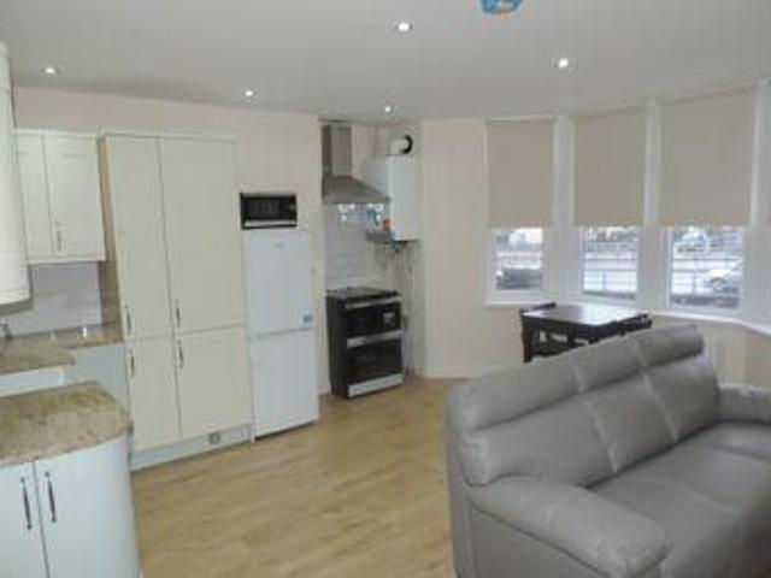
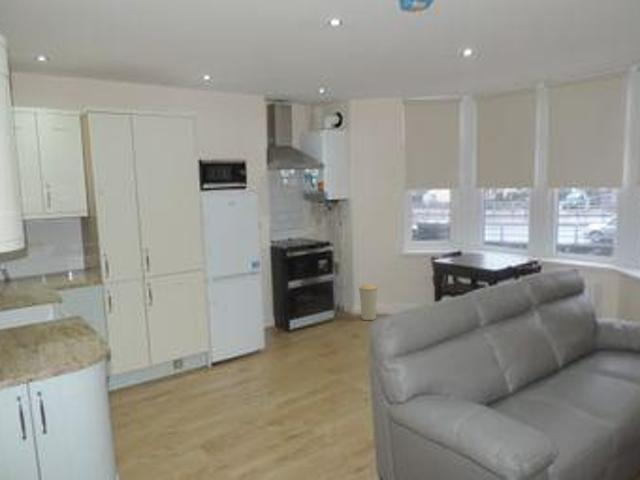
+ trash can (368, 301)
